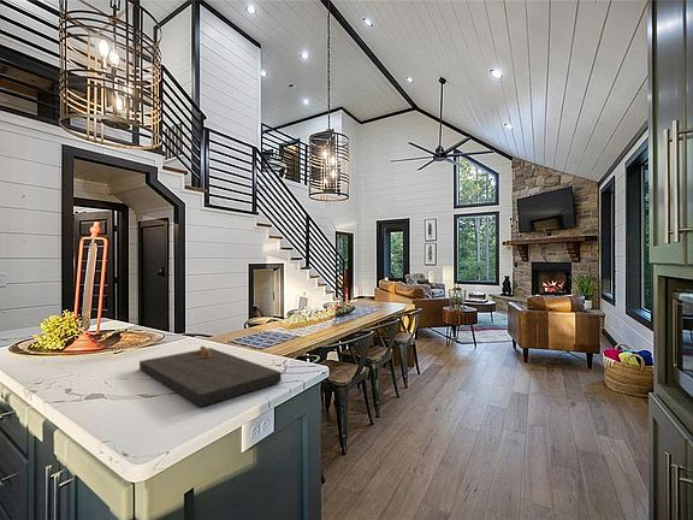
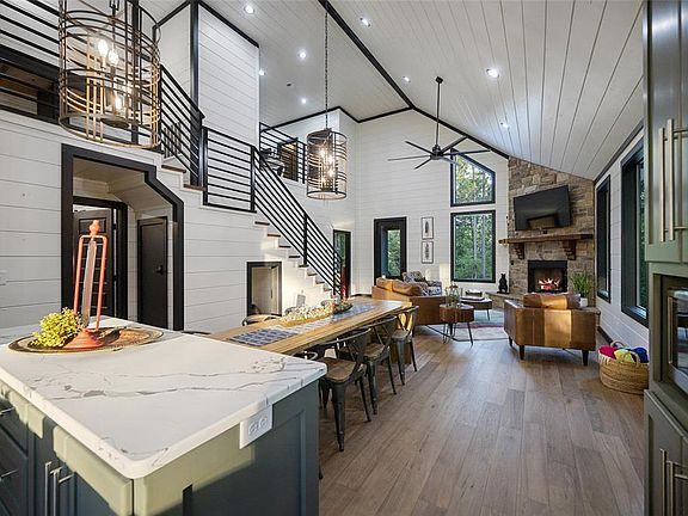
- cutting board (206, 366)
